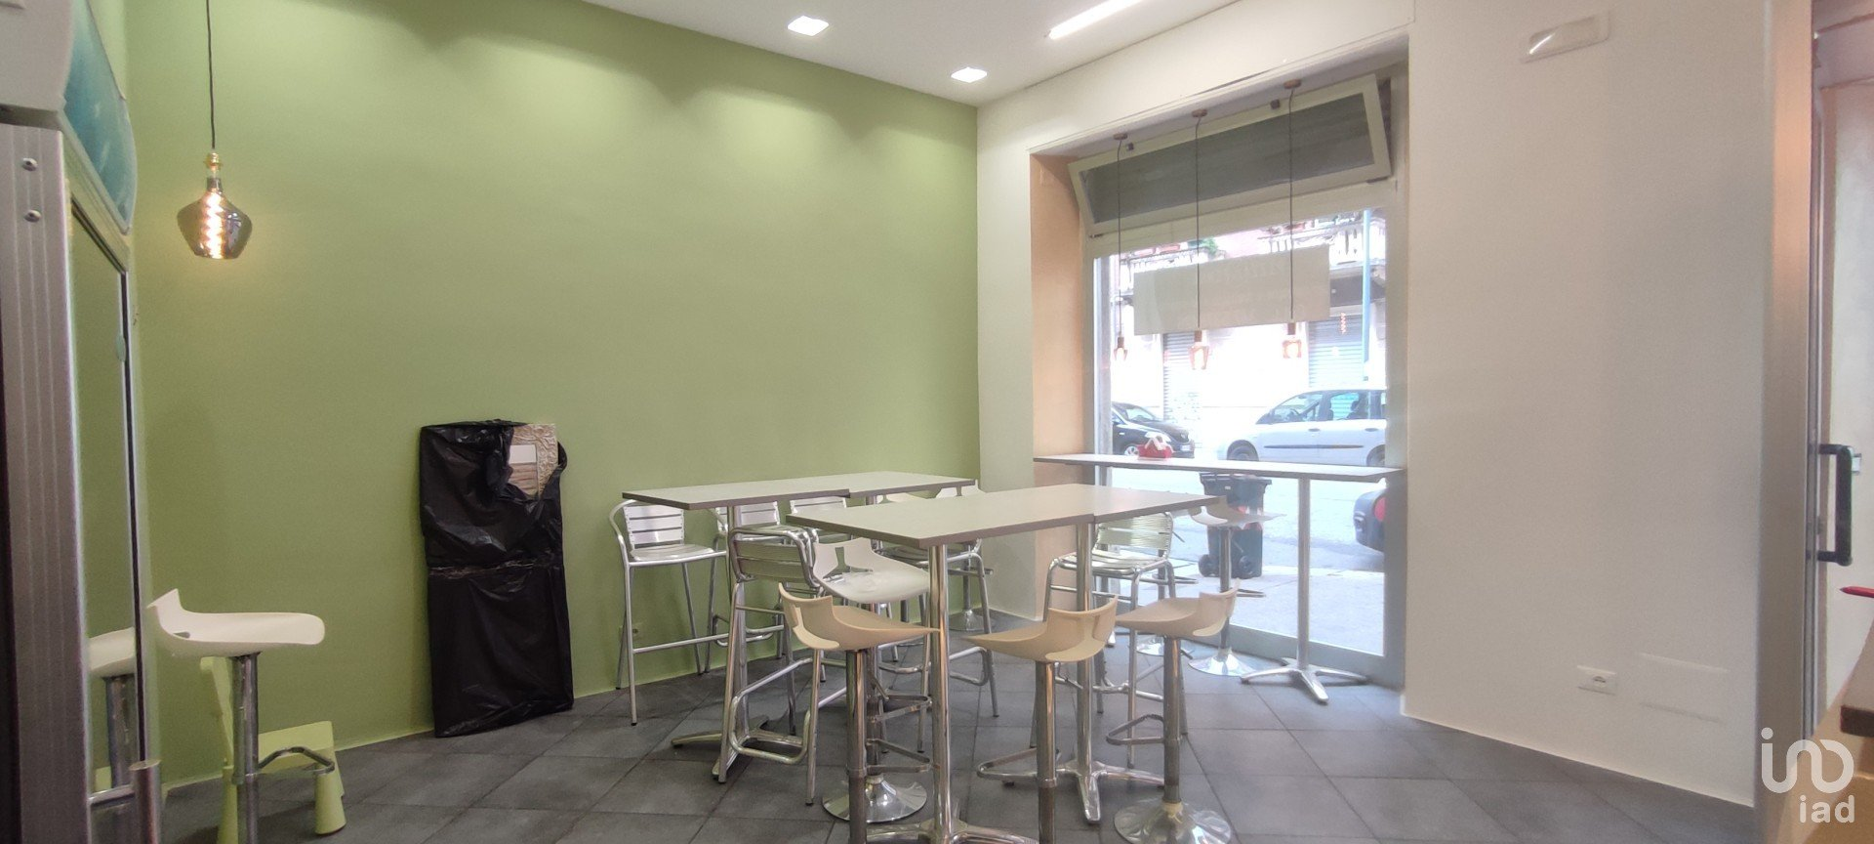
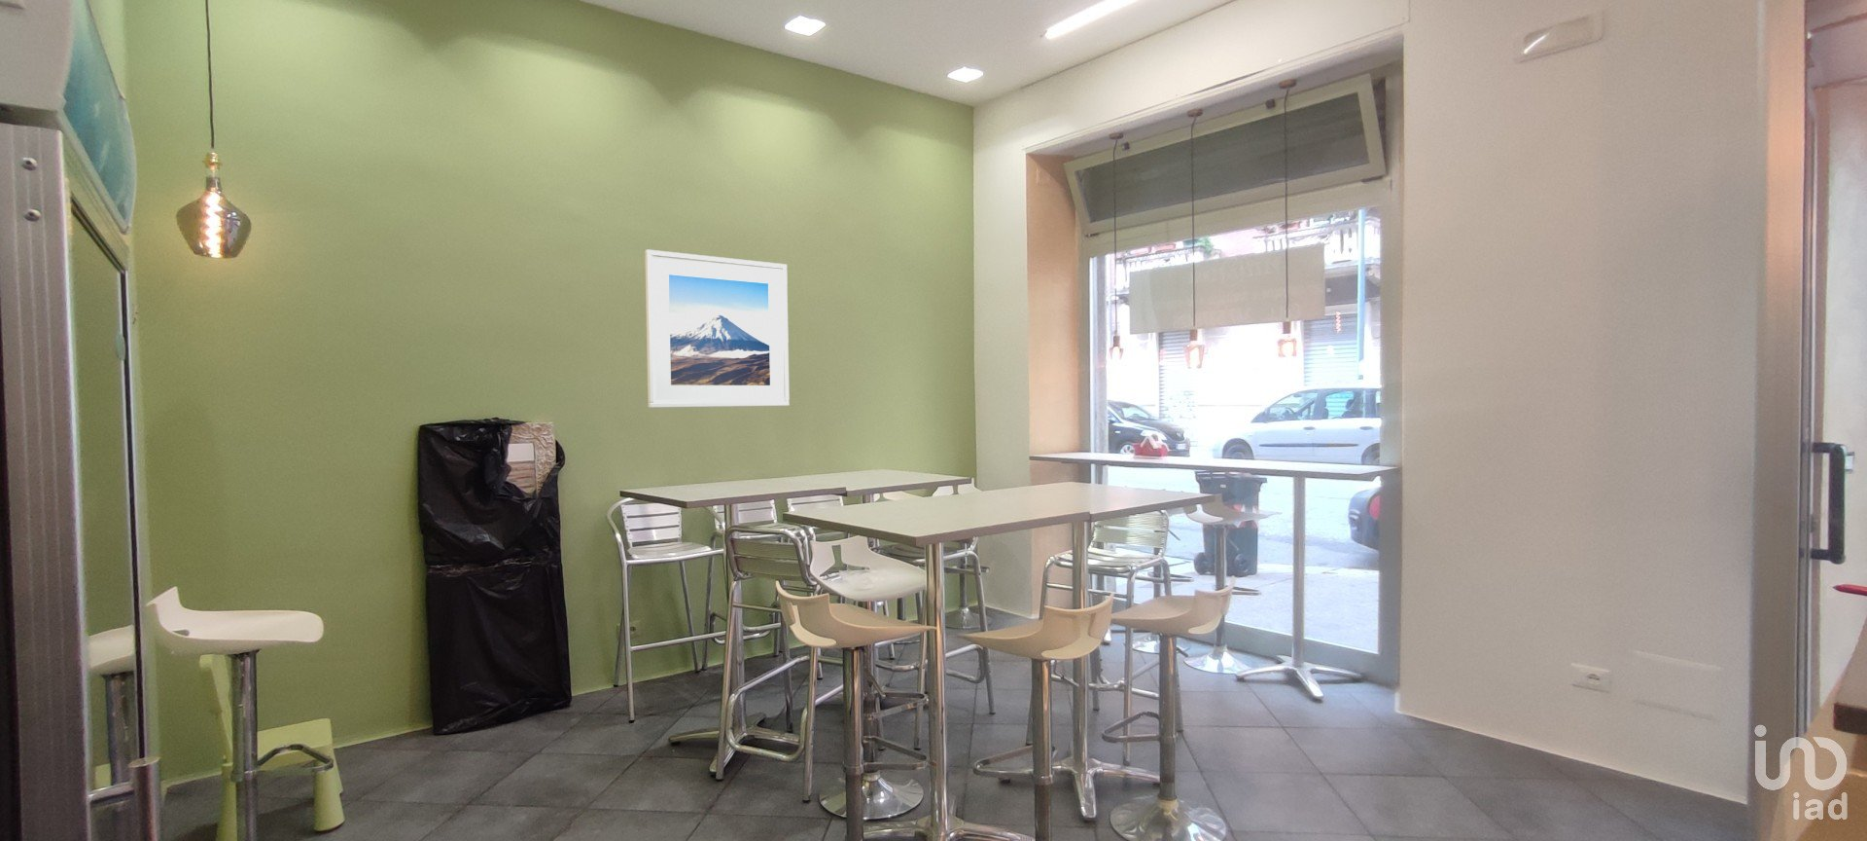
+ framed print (720, 332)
